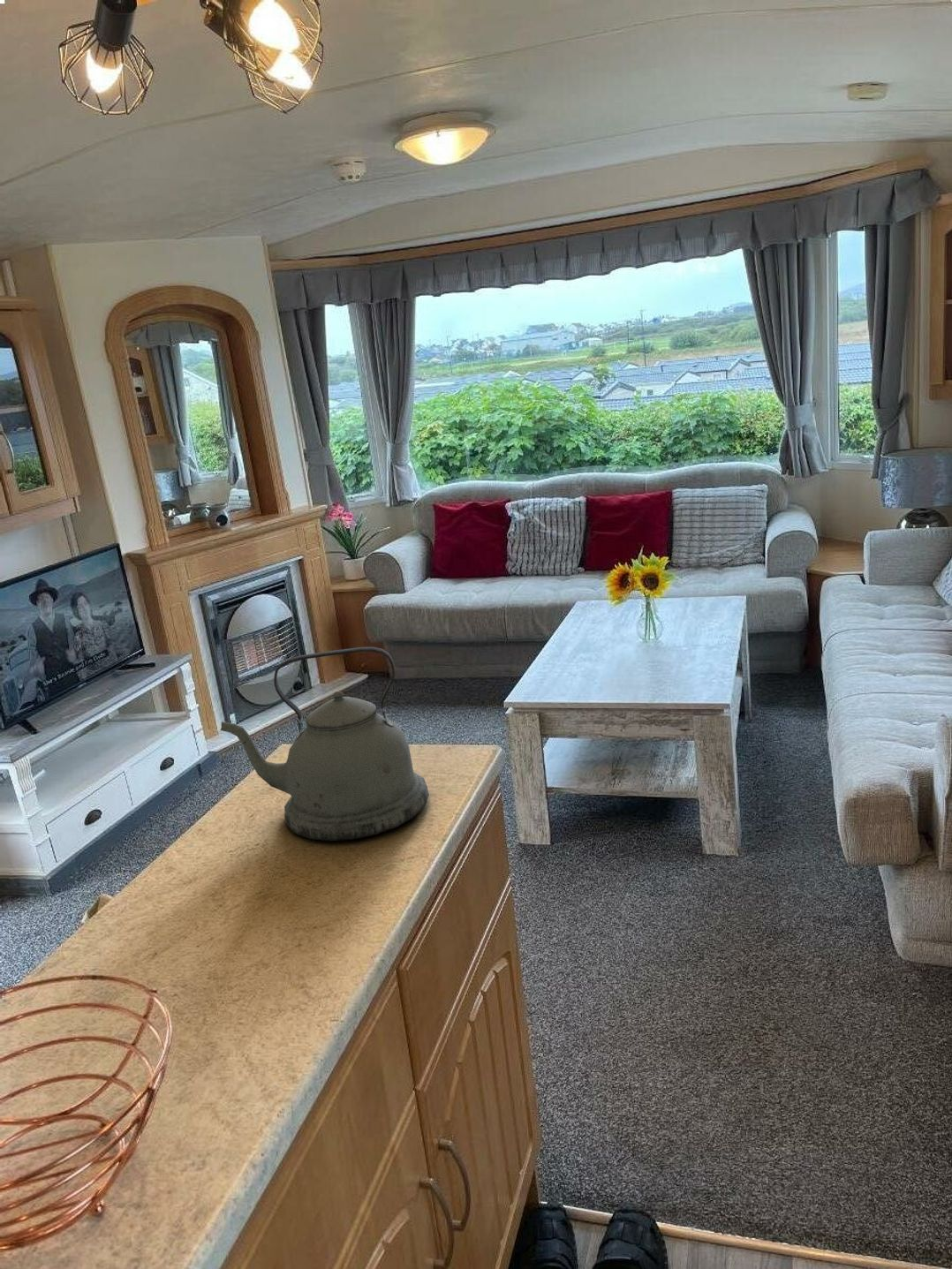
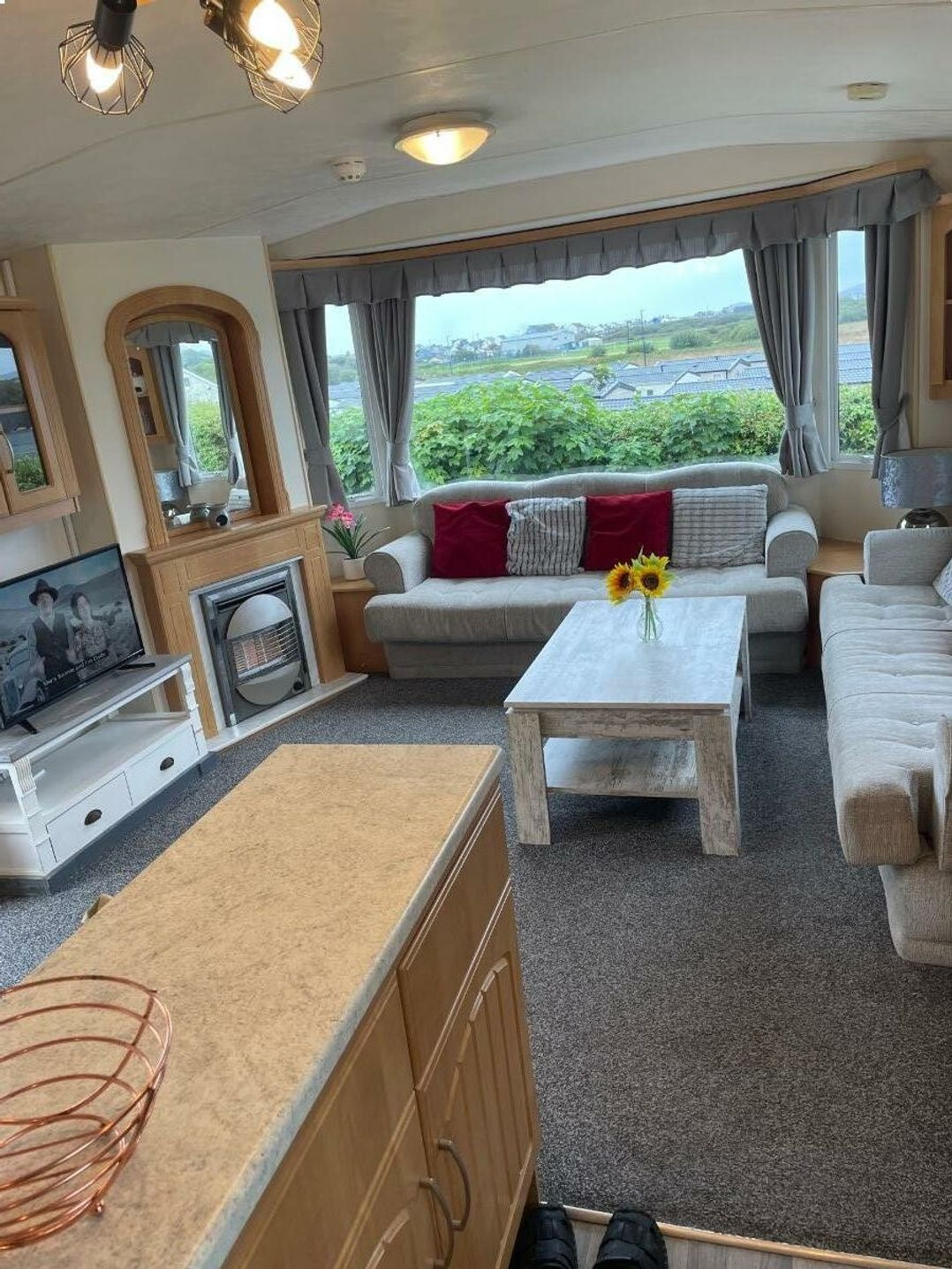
- kettle (334, 734)
